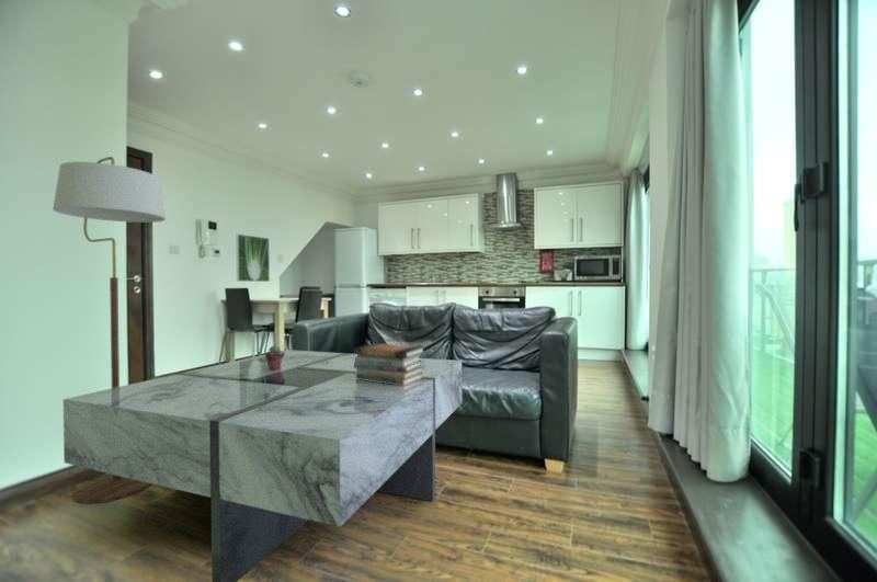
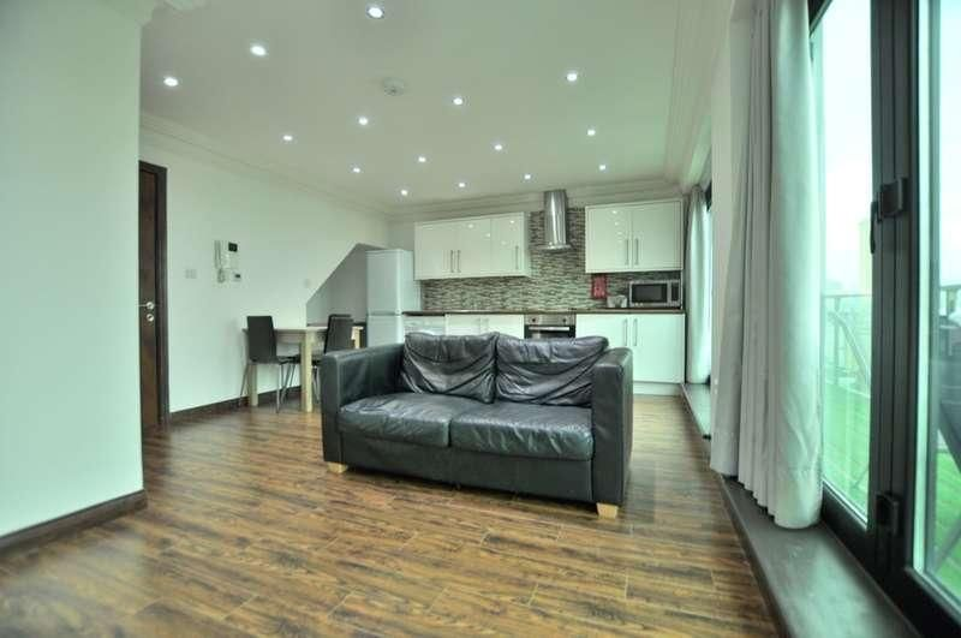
- floor lamp (111, 321)
- potted succulent (274, 356)
- book stack (388, 362)
- coffee table (303, 434)
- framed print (253, 259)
